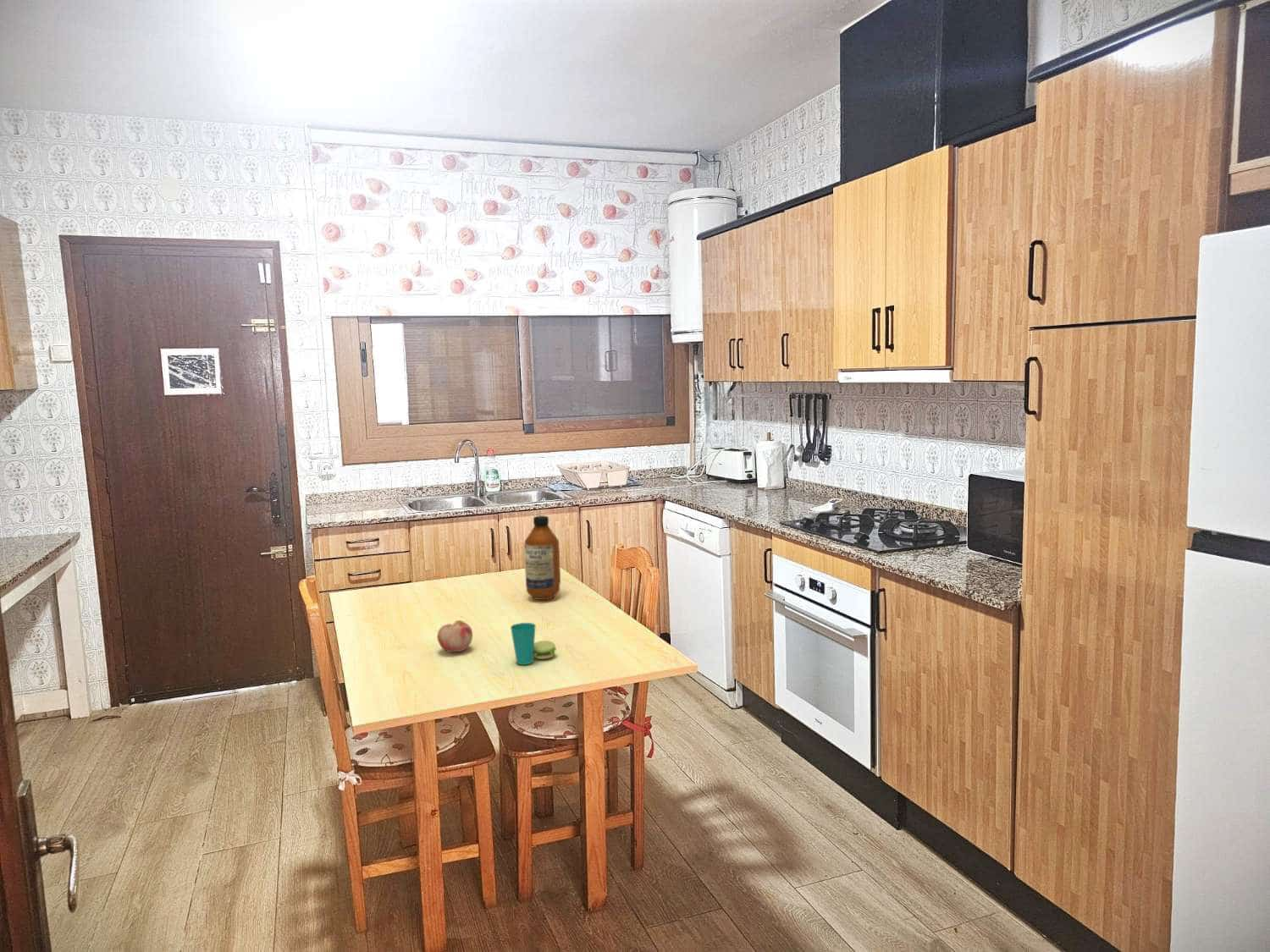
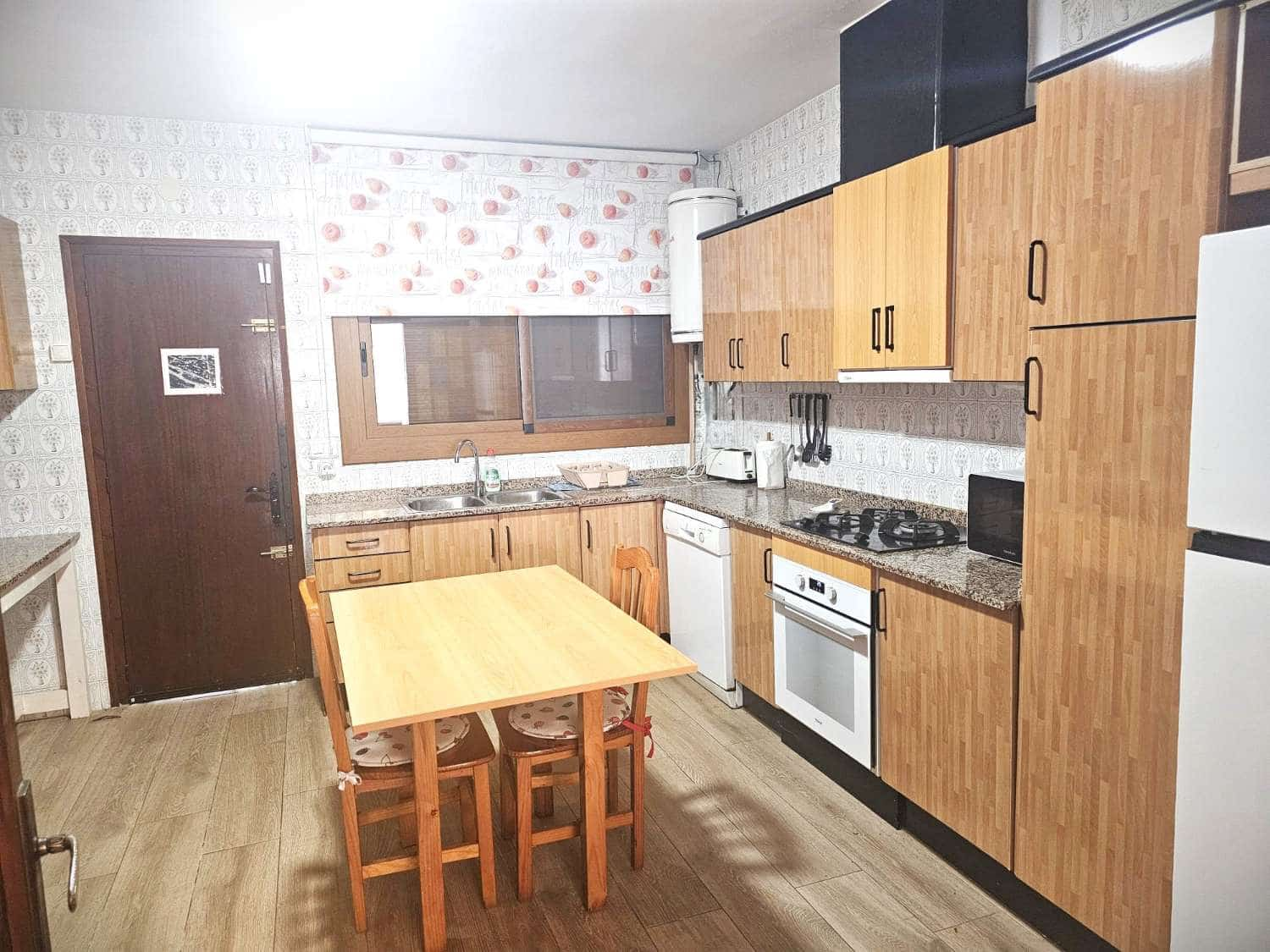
- bottle (542, 557)
- fruit (455, 636)
- cup (533, 641)
